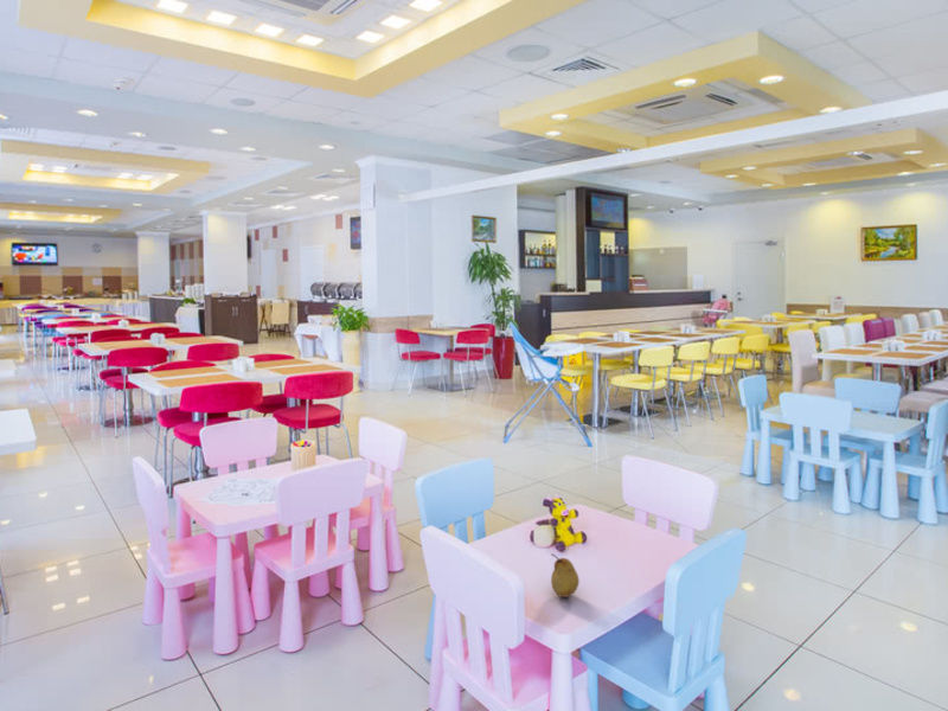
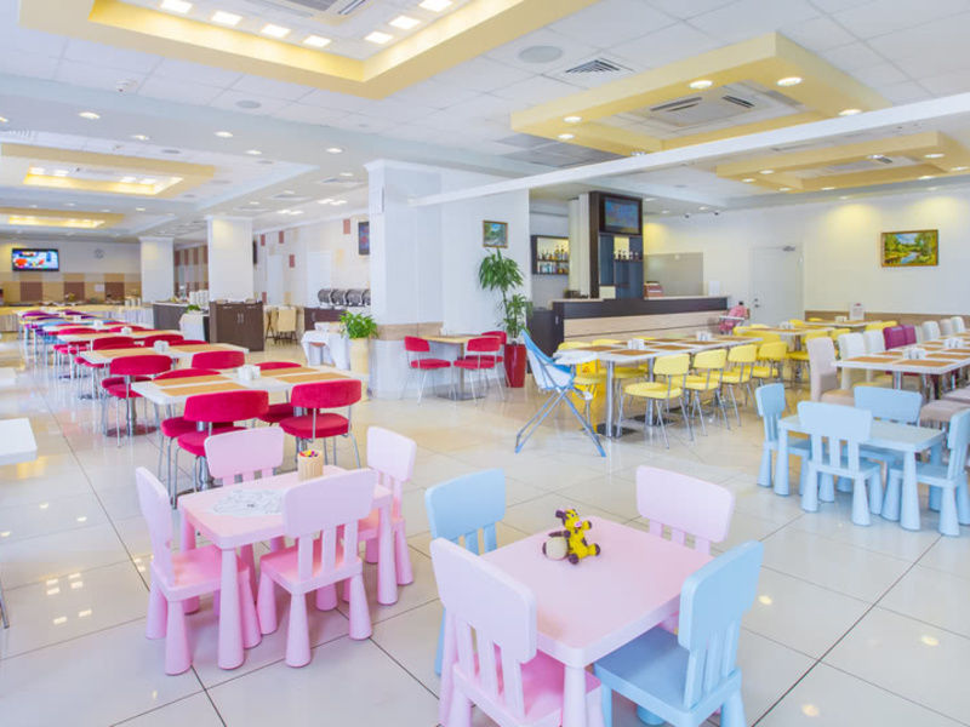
- fruit (564, 574)
